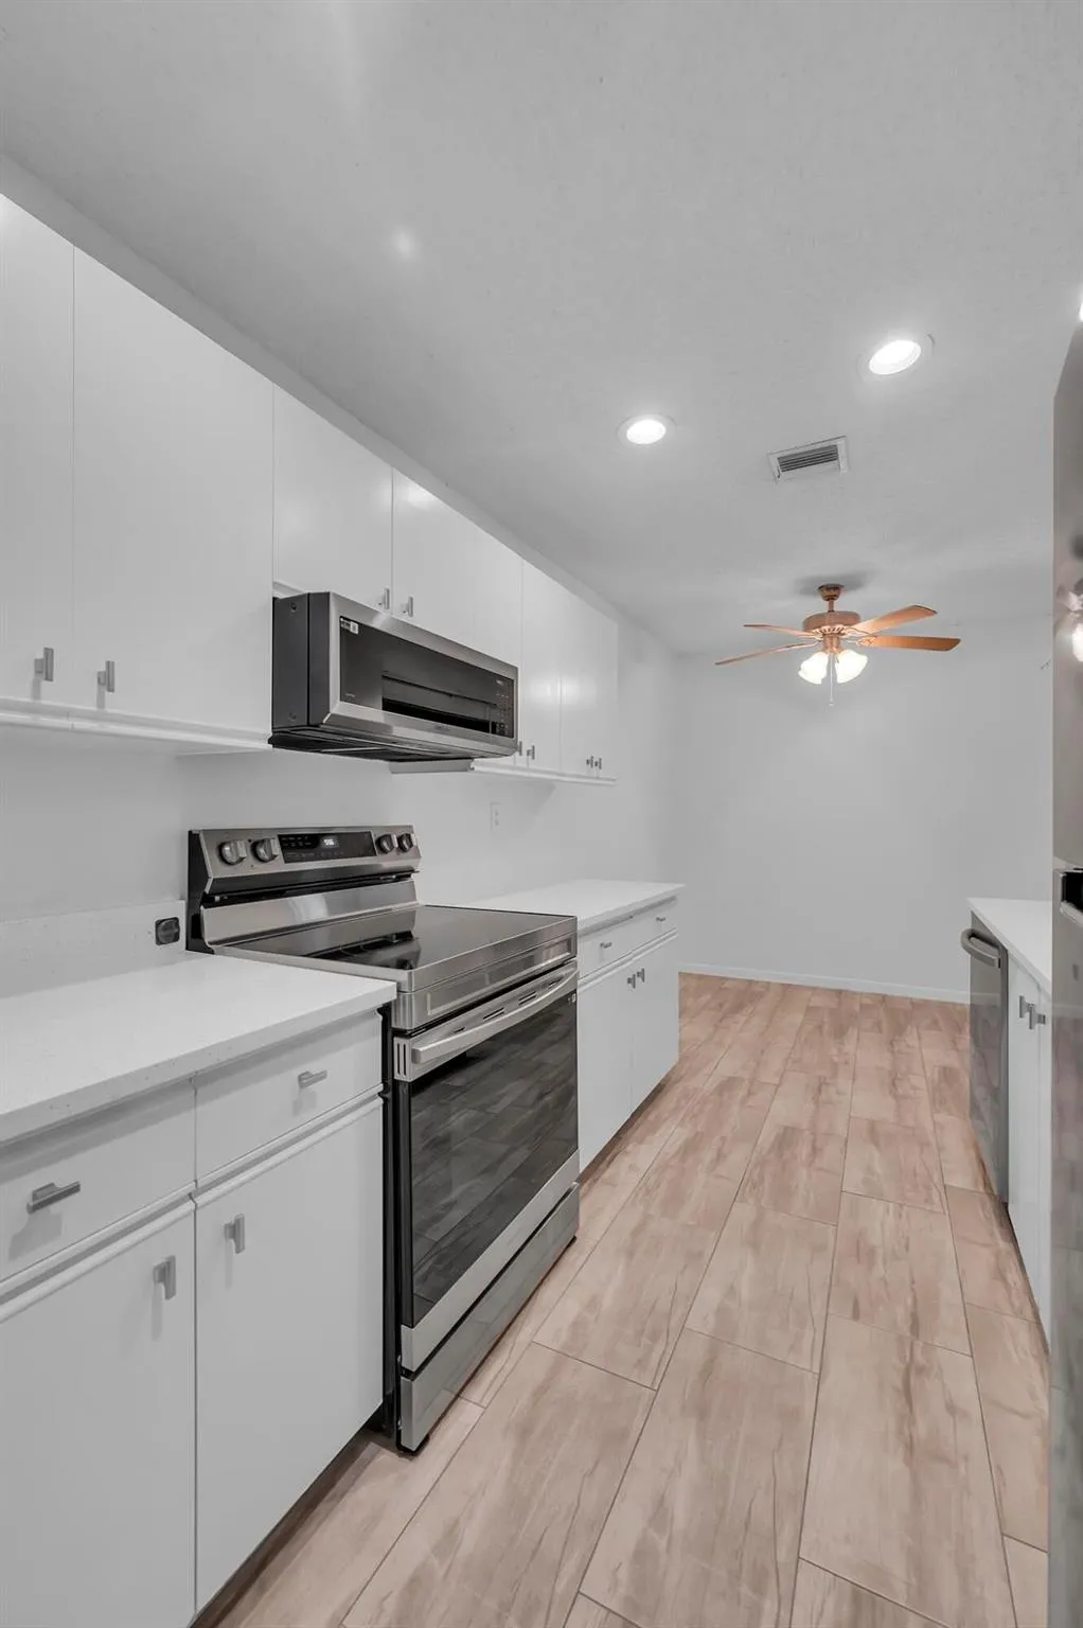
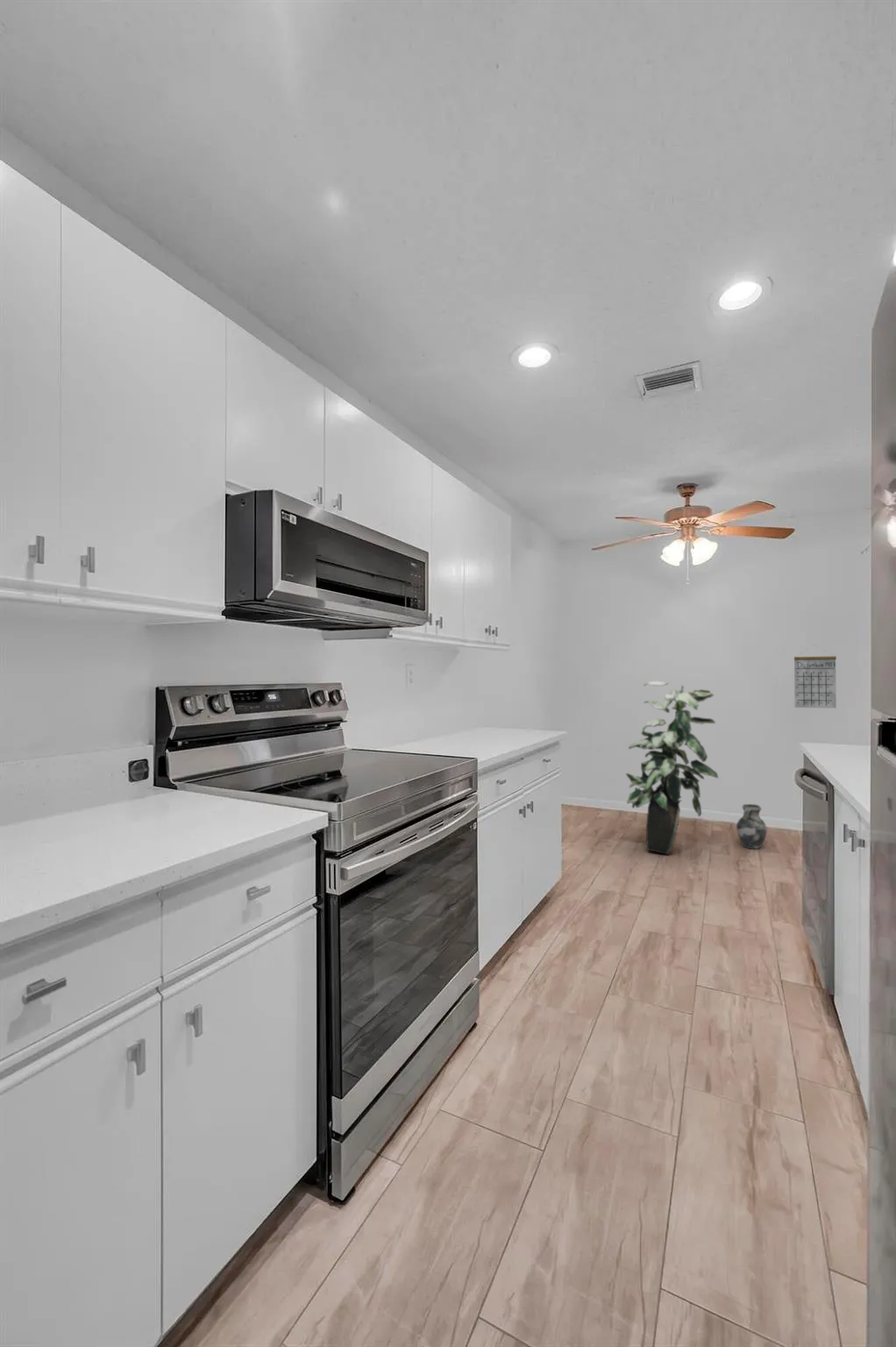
+ indoor plant (667, 766)
+ calendar (814, 676)
+ ceramic jug (751, 825)
